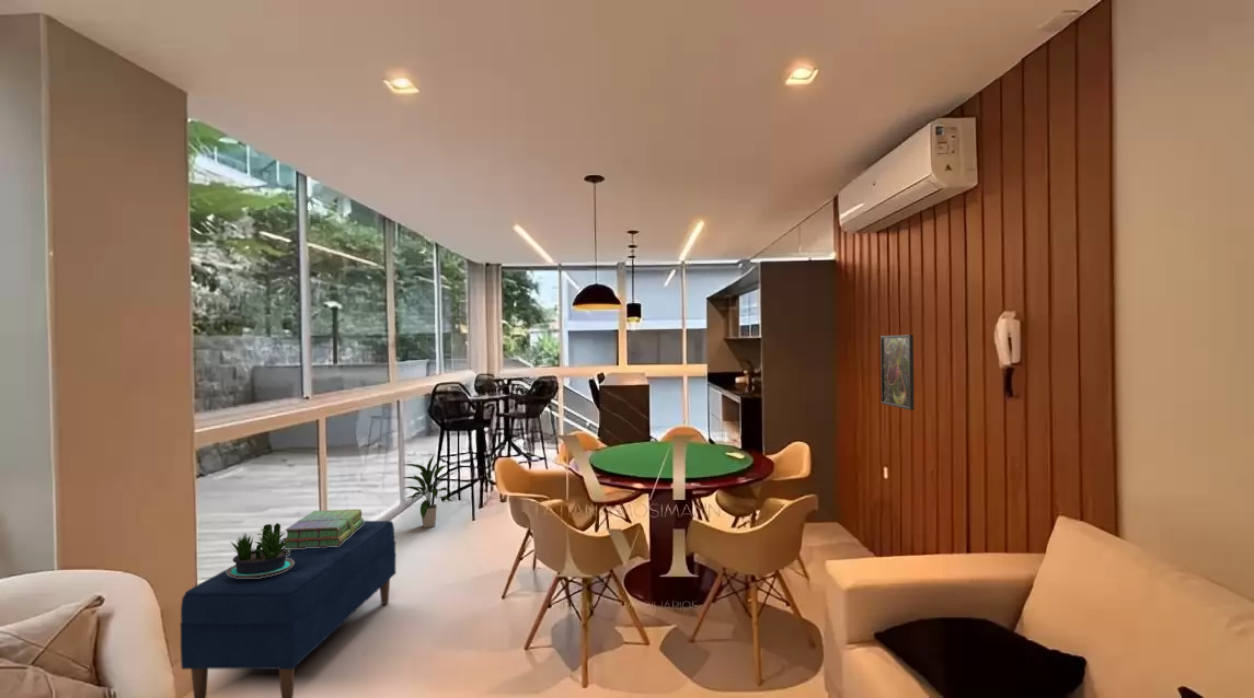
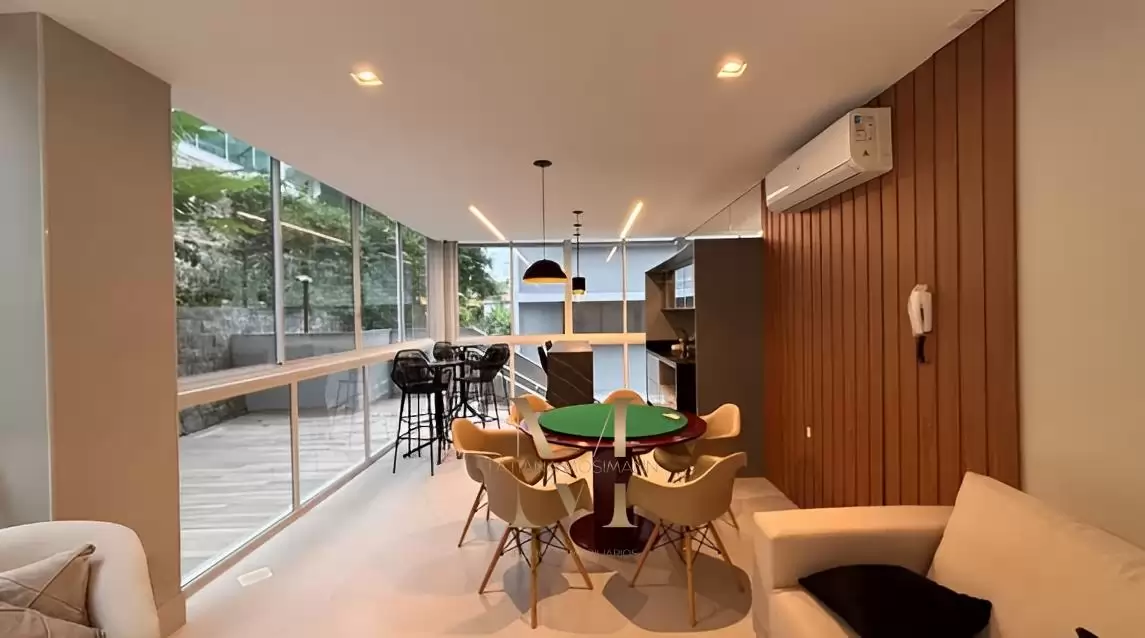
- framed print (896, 371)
- potted plant (264, 549)
- indoor plant (426, 490)
- stack of books (325, 526)
- bench (306, 596)
